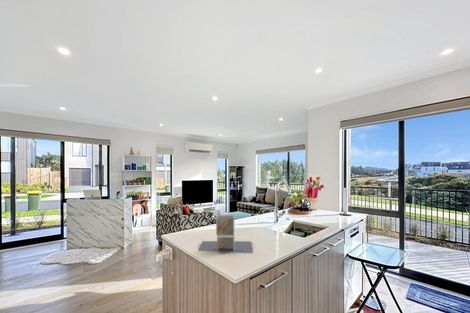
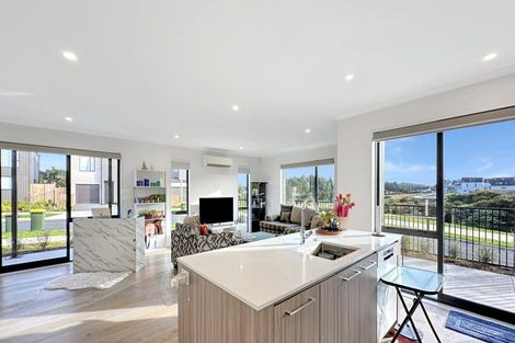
- architectural model (225, 230)
